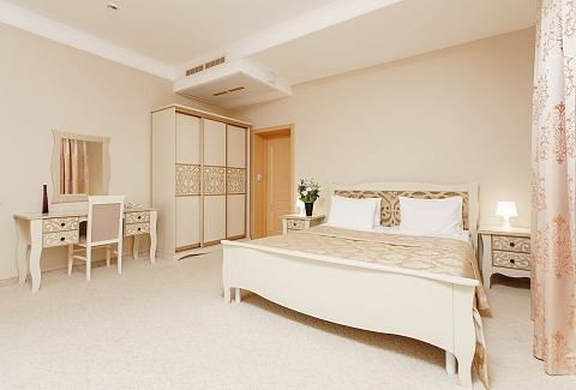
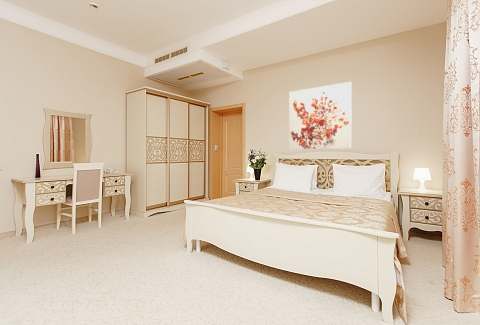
+ wall art (318, 118)
